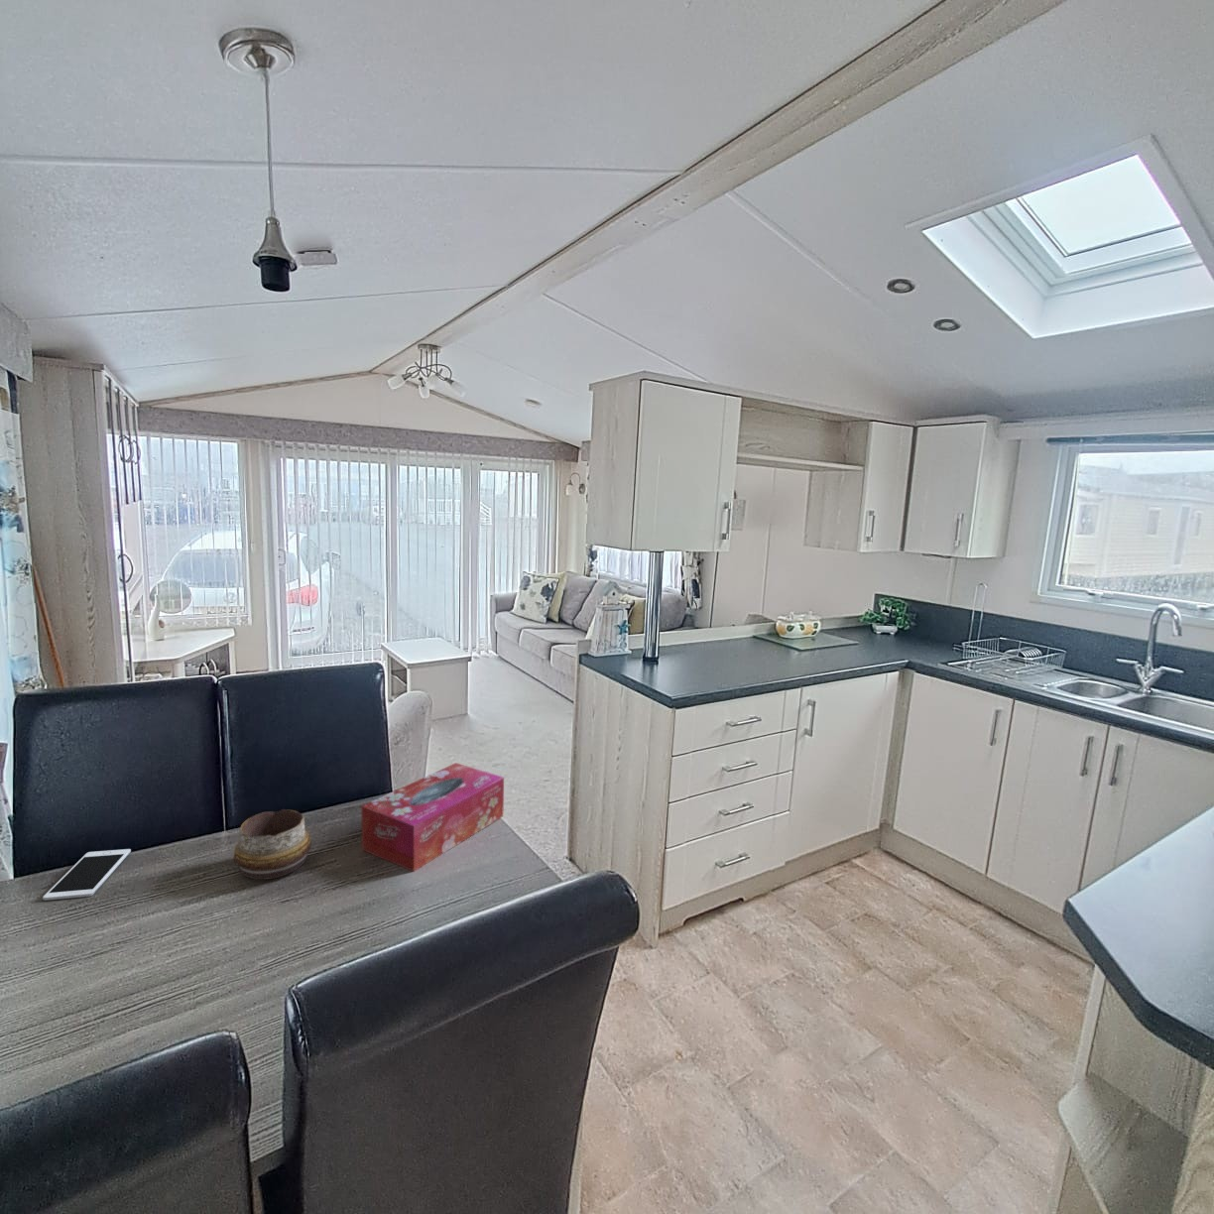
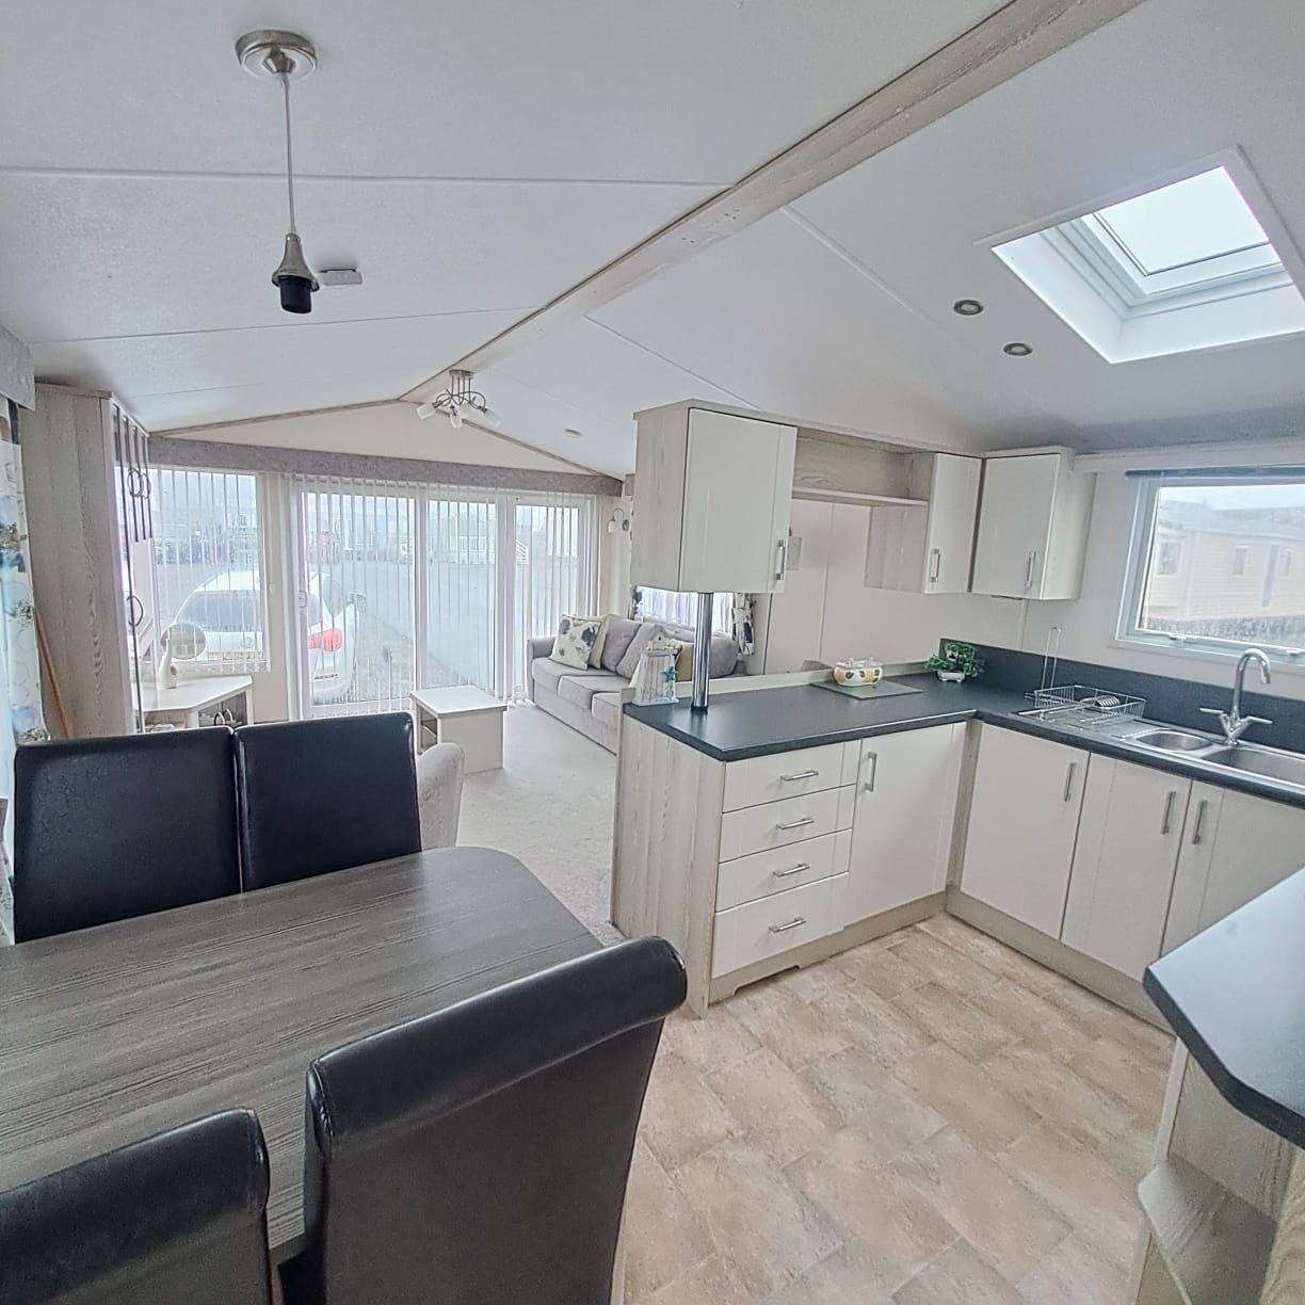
- tissue box (437, 812)
- cell phone (89, 873)
- decorative bowl (272, 844)
